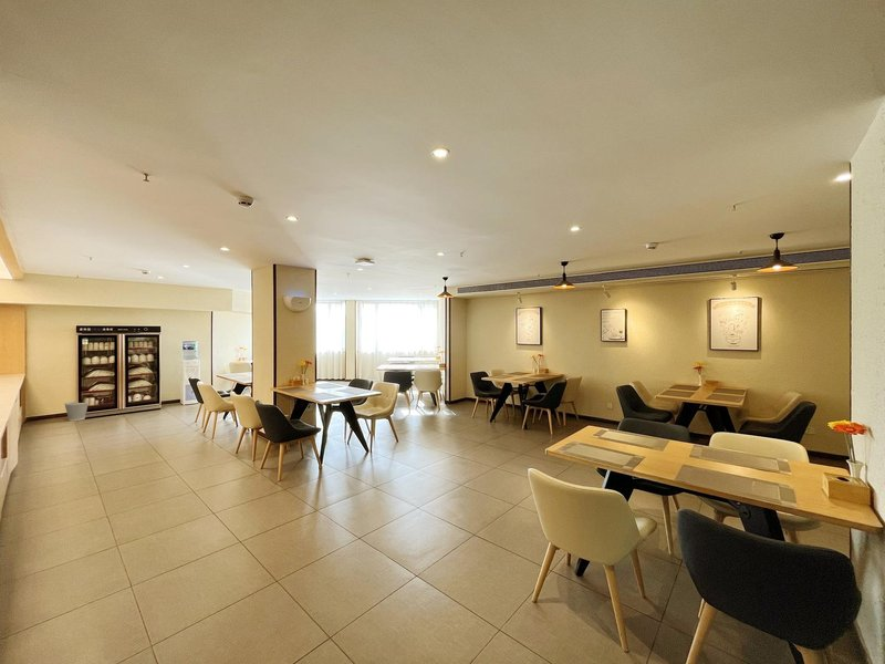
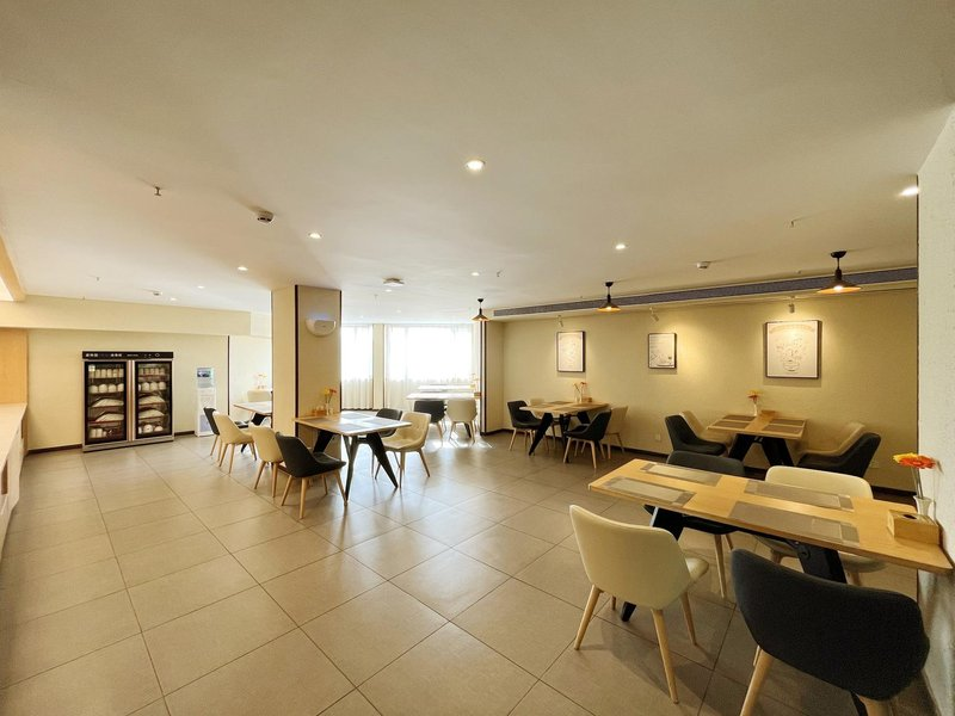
- wastebasket (76, 411)
